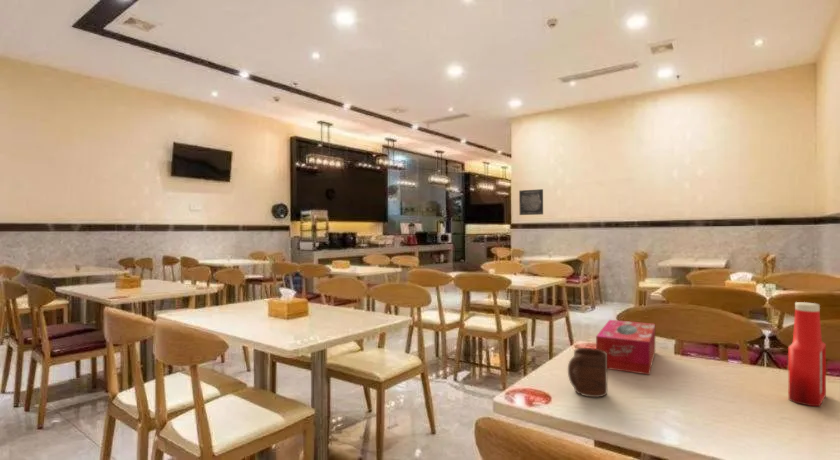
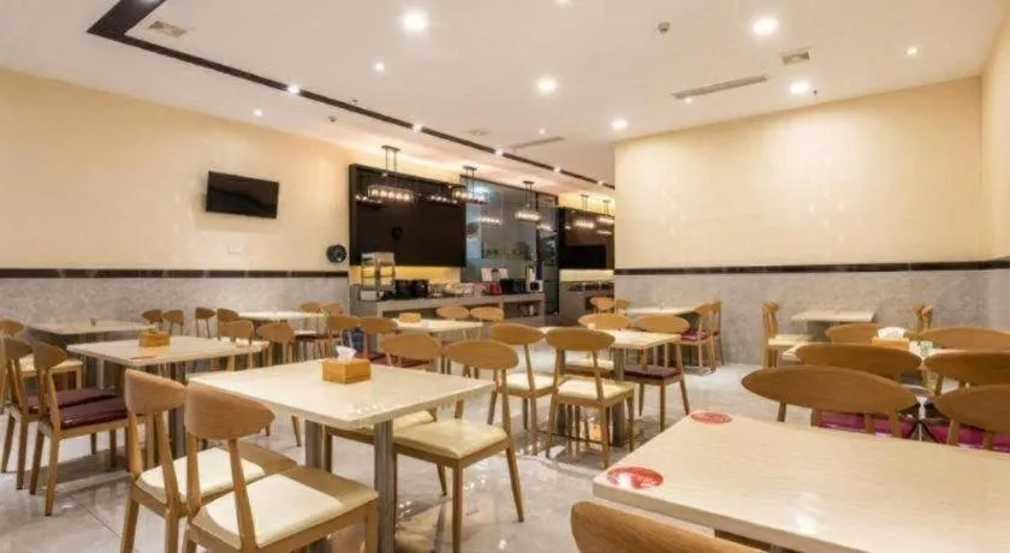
- wall art (531, 202)
- tissue box (627, 344)
- cup (588, 373)
- soap bottle (807, 350)
